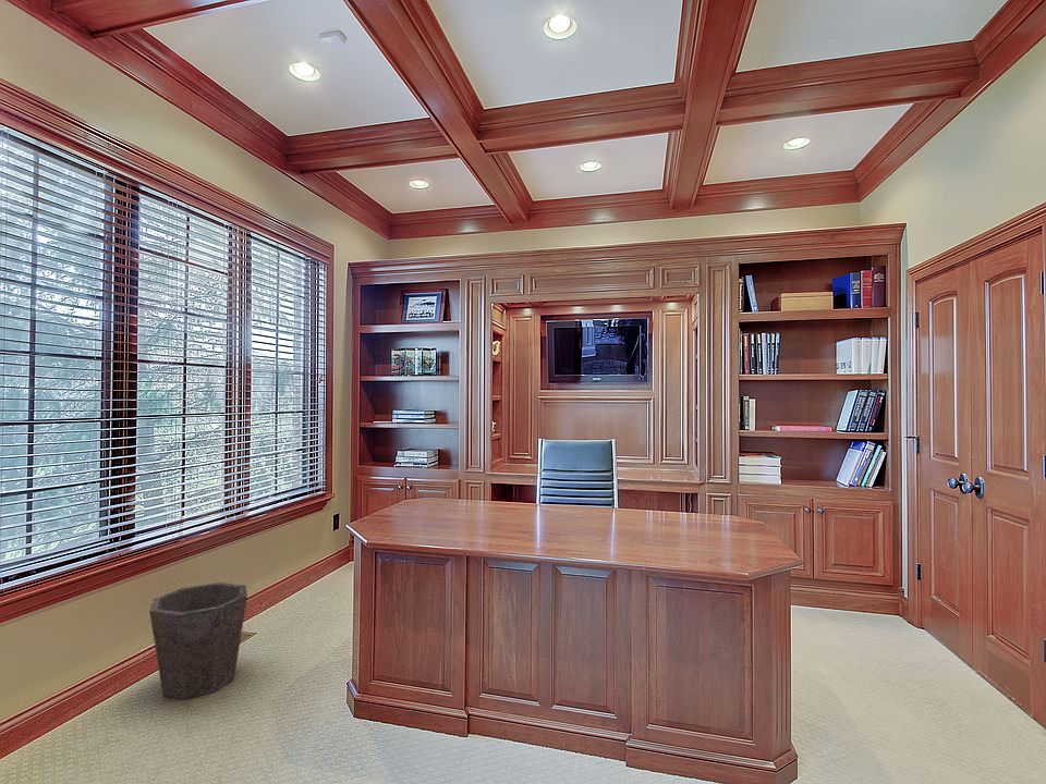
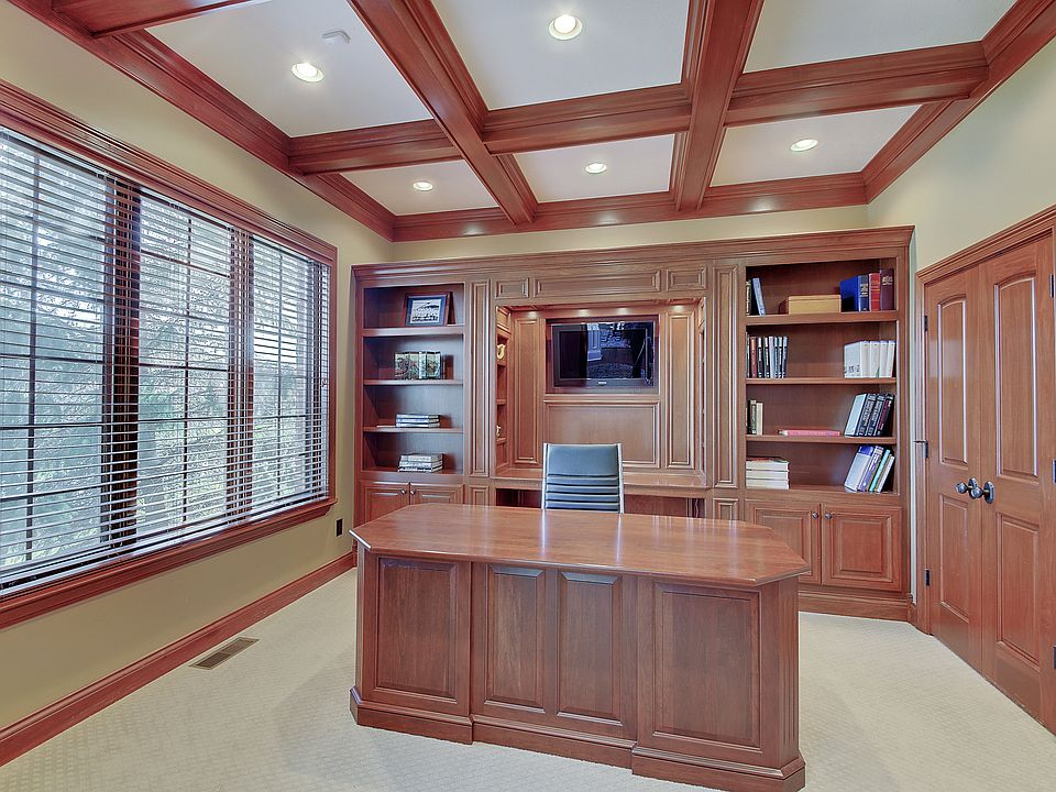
- waste bin (199, 639)
